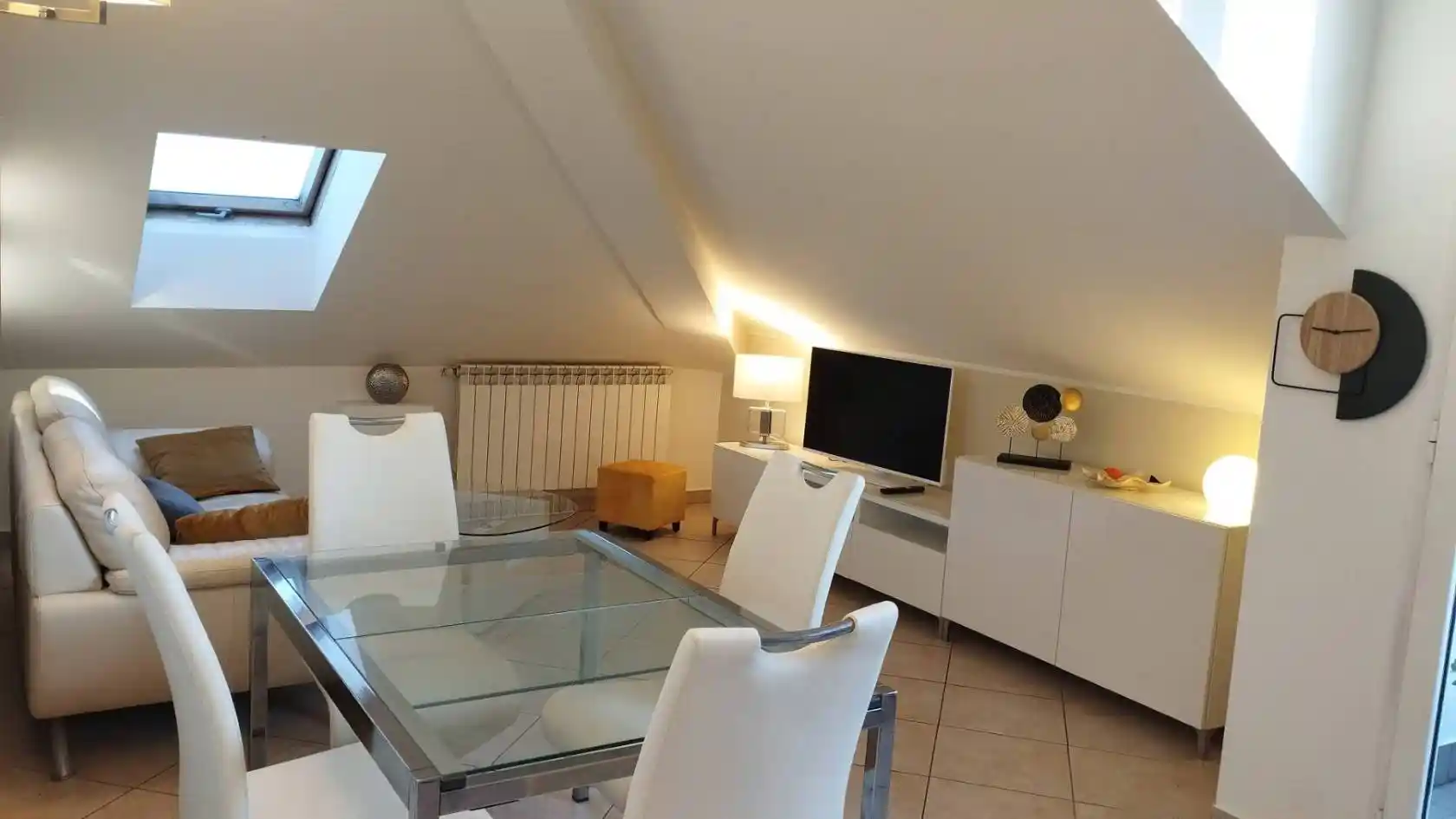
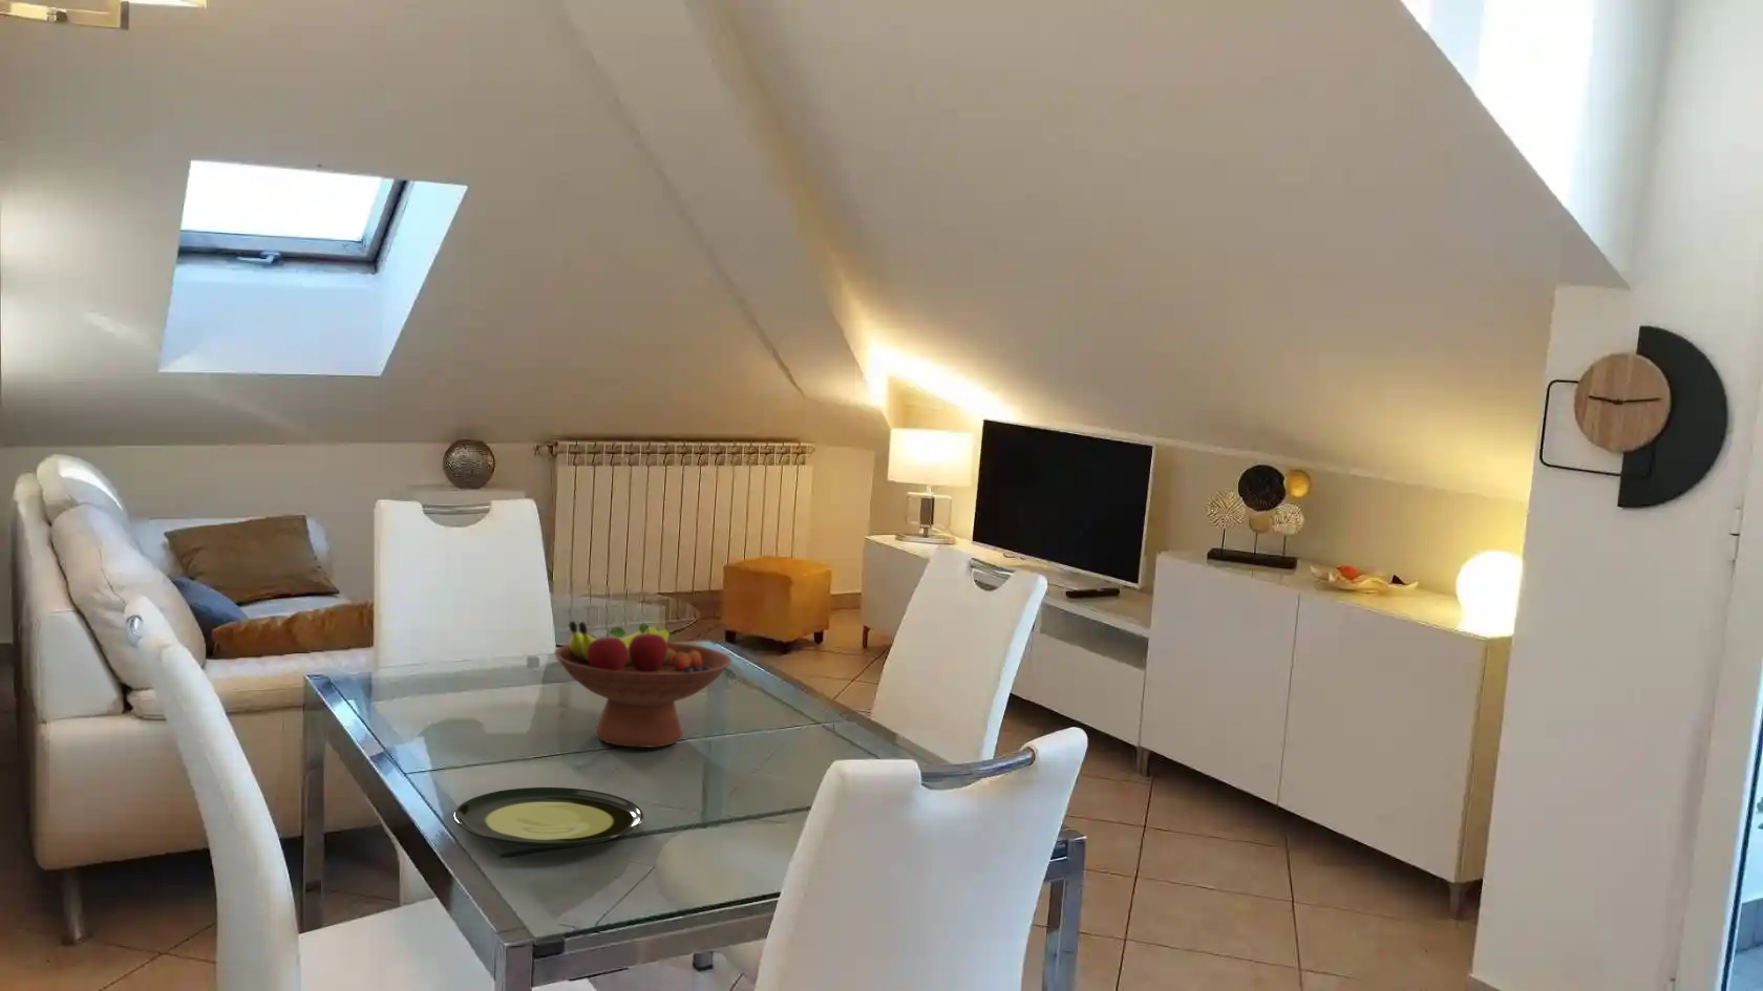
+ fruit bowl (642, 680)
+ plate (550, 820)
